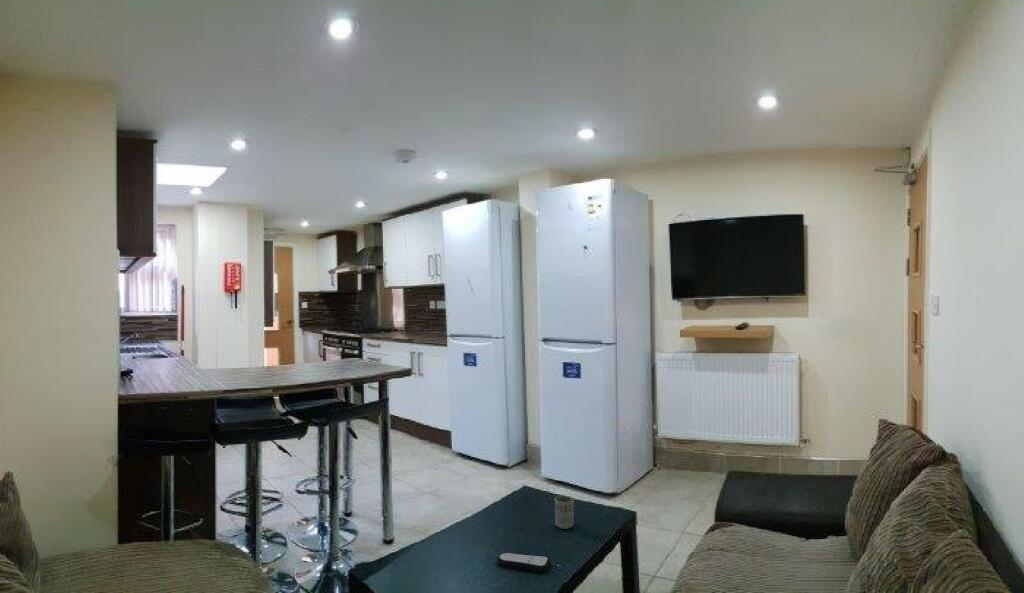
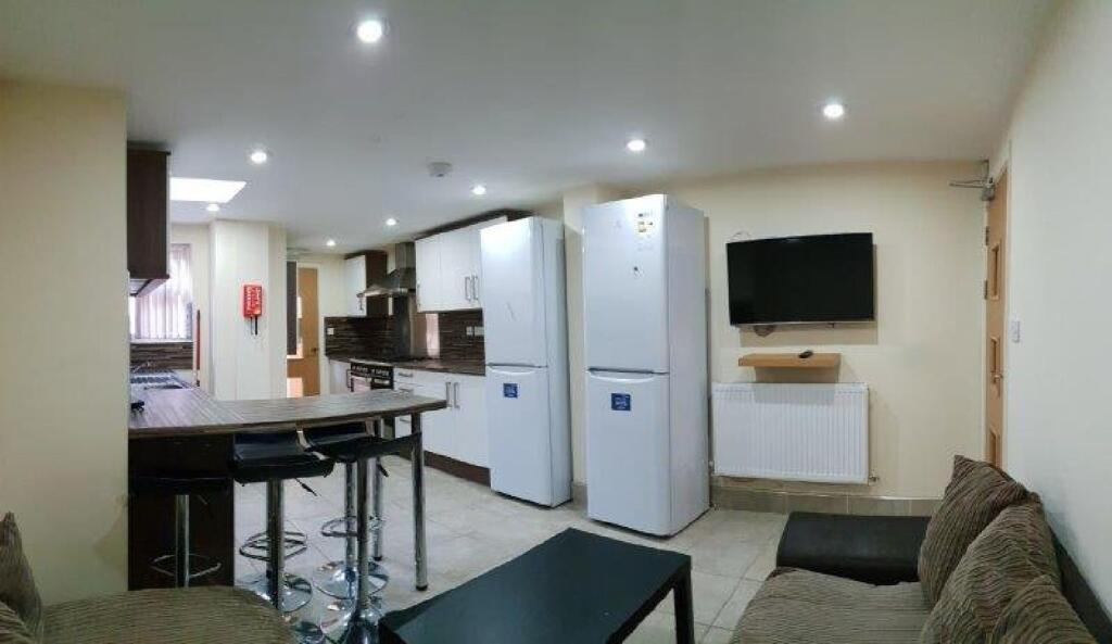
- remote control (523, 561)
- cup (564, 512)
